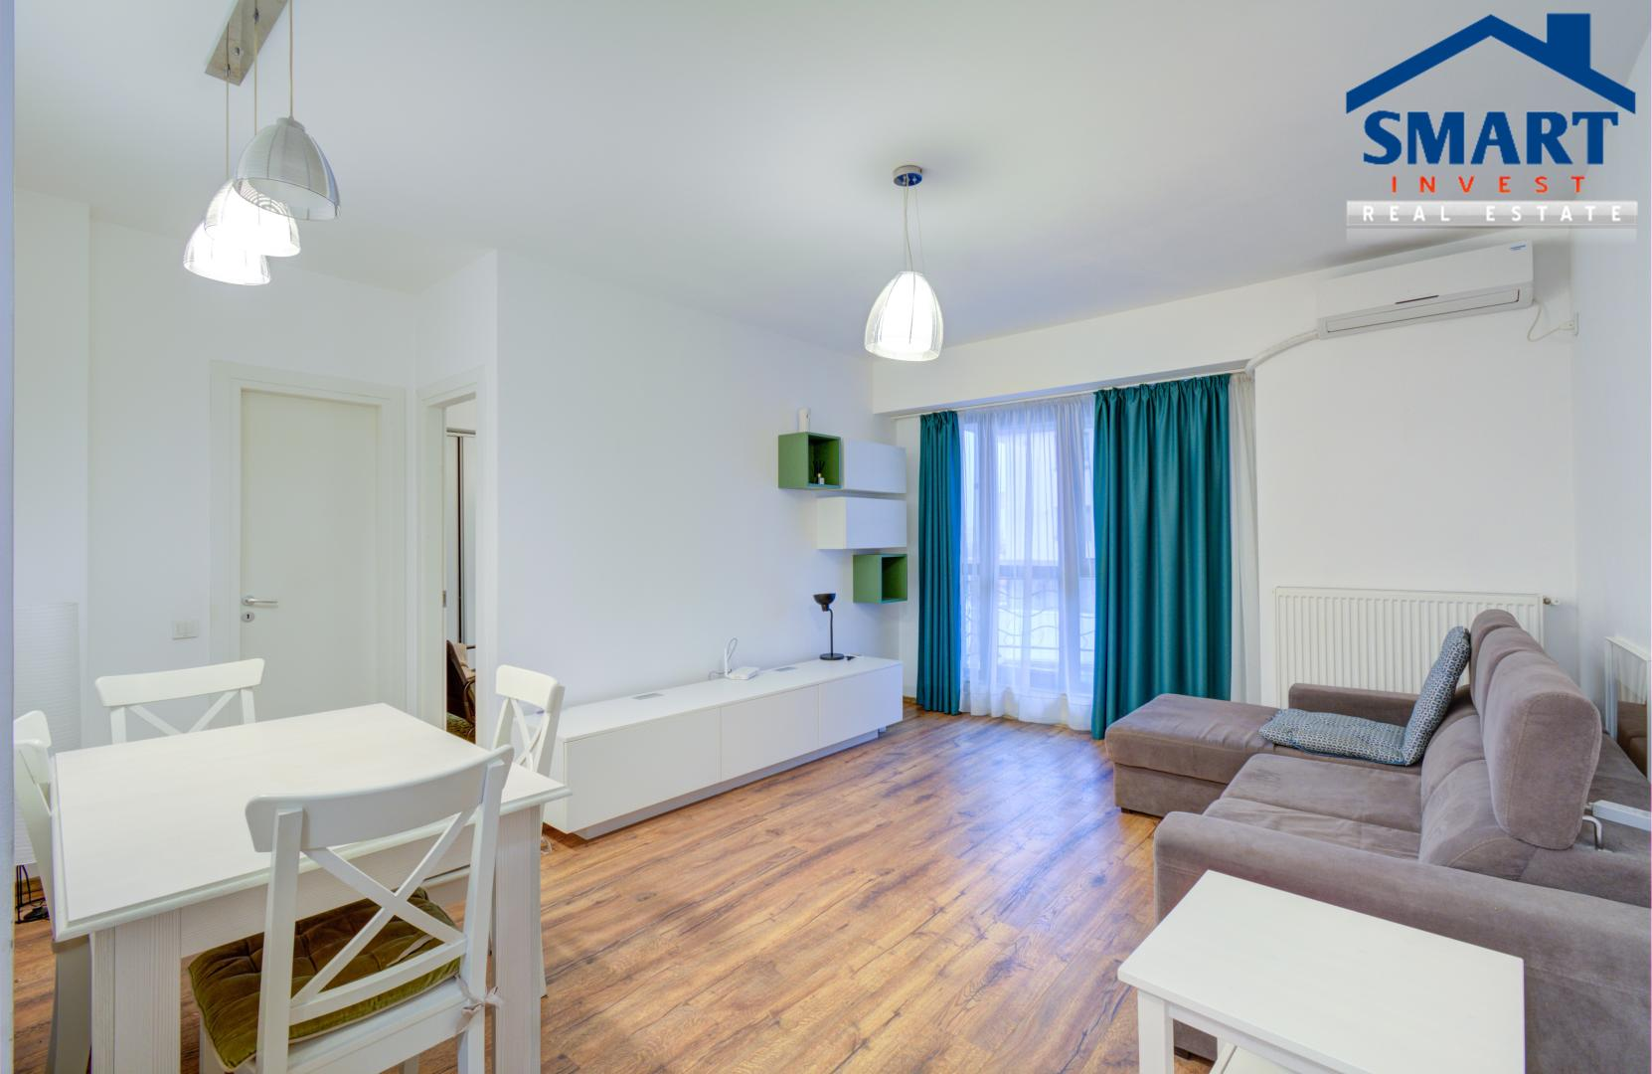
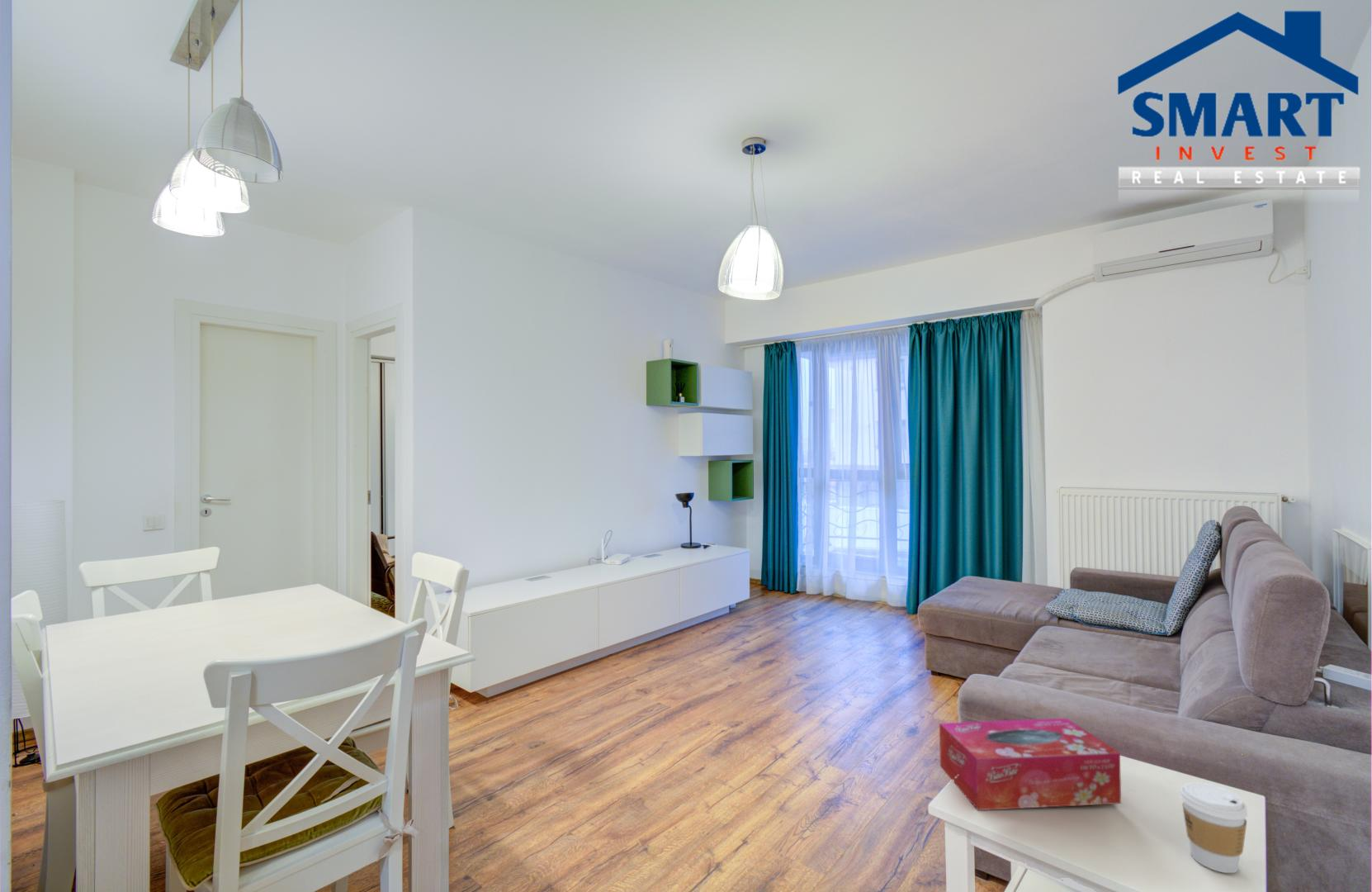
+ coffee cup (1213, 826)
+ tissue box (1024, 761)
